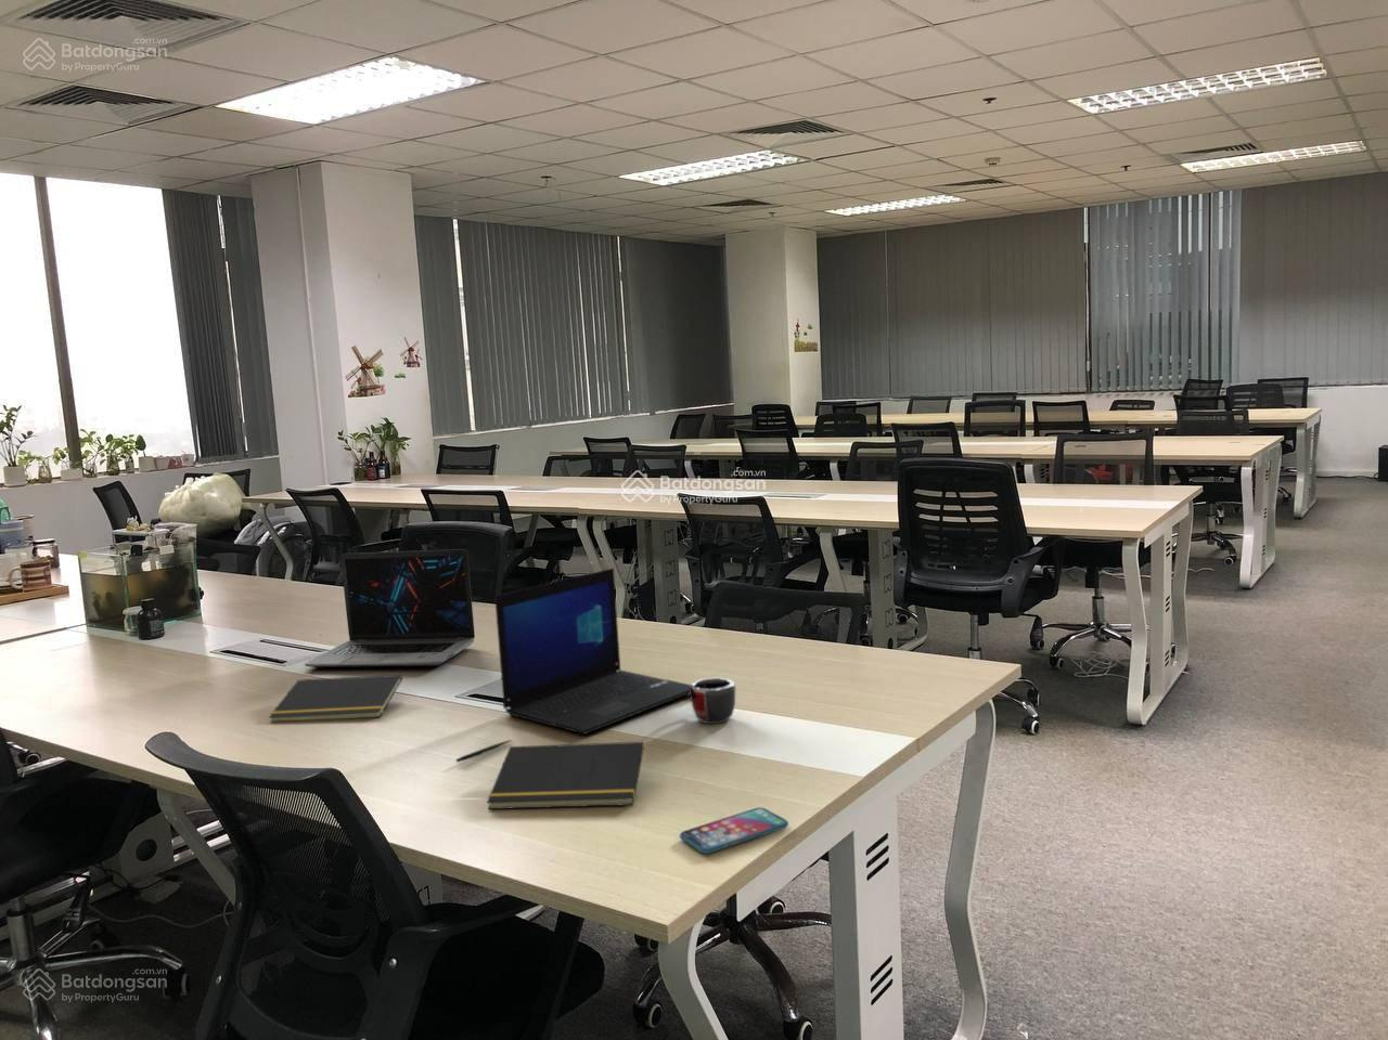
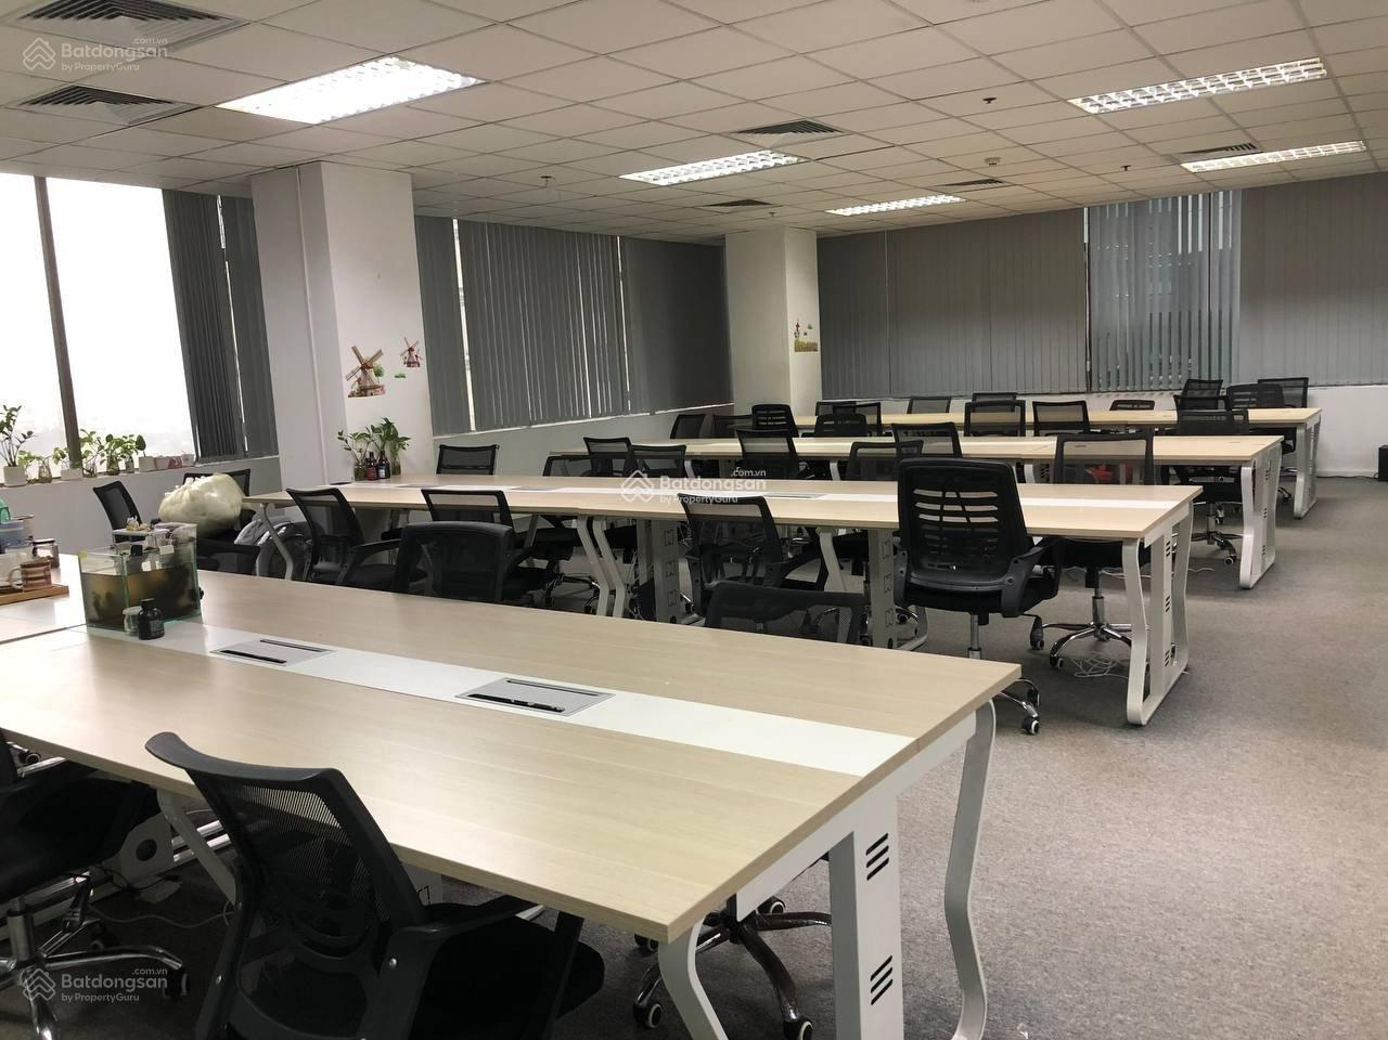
- notepad (338, 698)
- laptop (387, 607)
- notepad (568, 773)
- laptop (599, 645)
- pen (485, 748)
- mug (708, 700)
- smartphone (734, 830)
